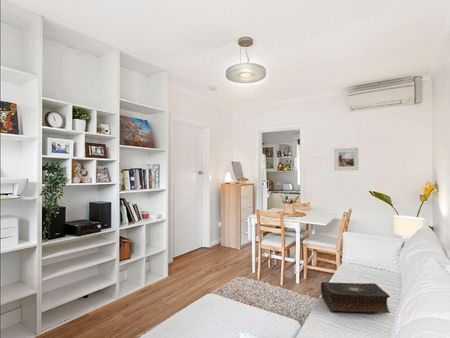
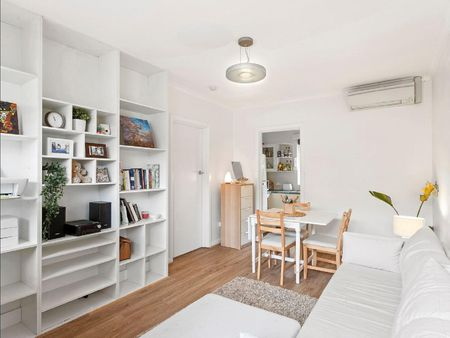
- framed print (346, 159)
- book (353, 295)
